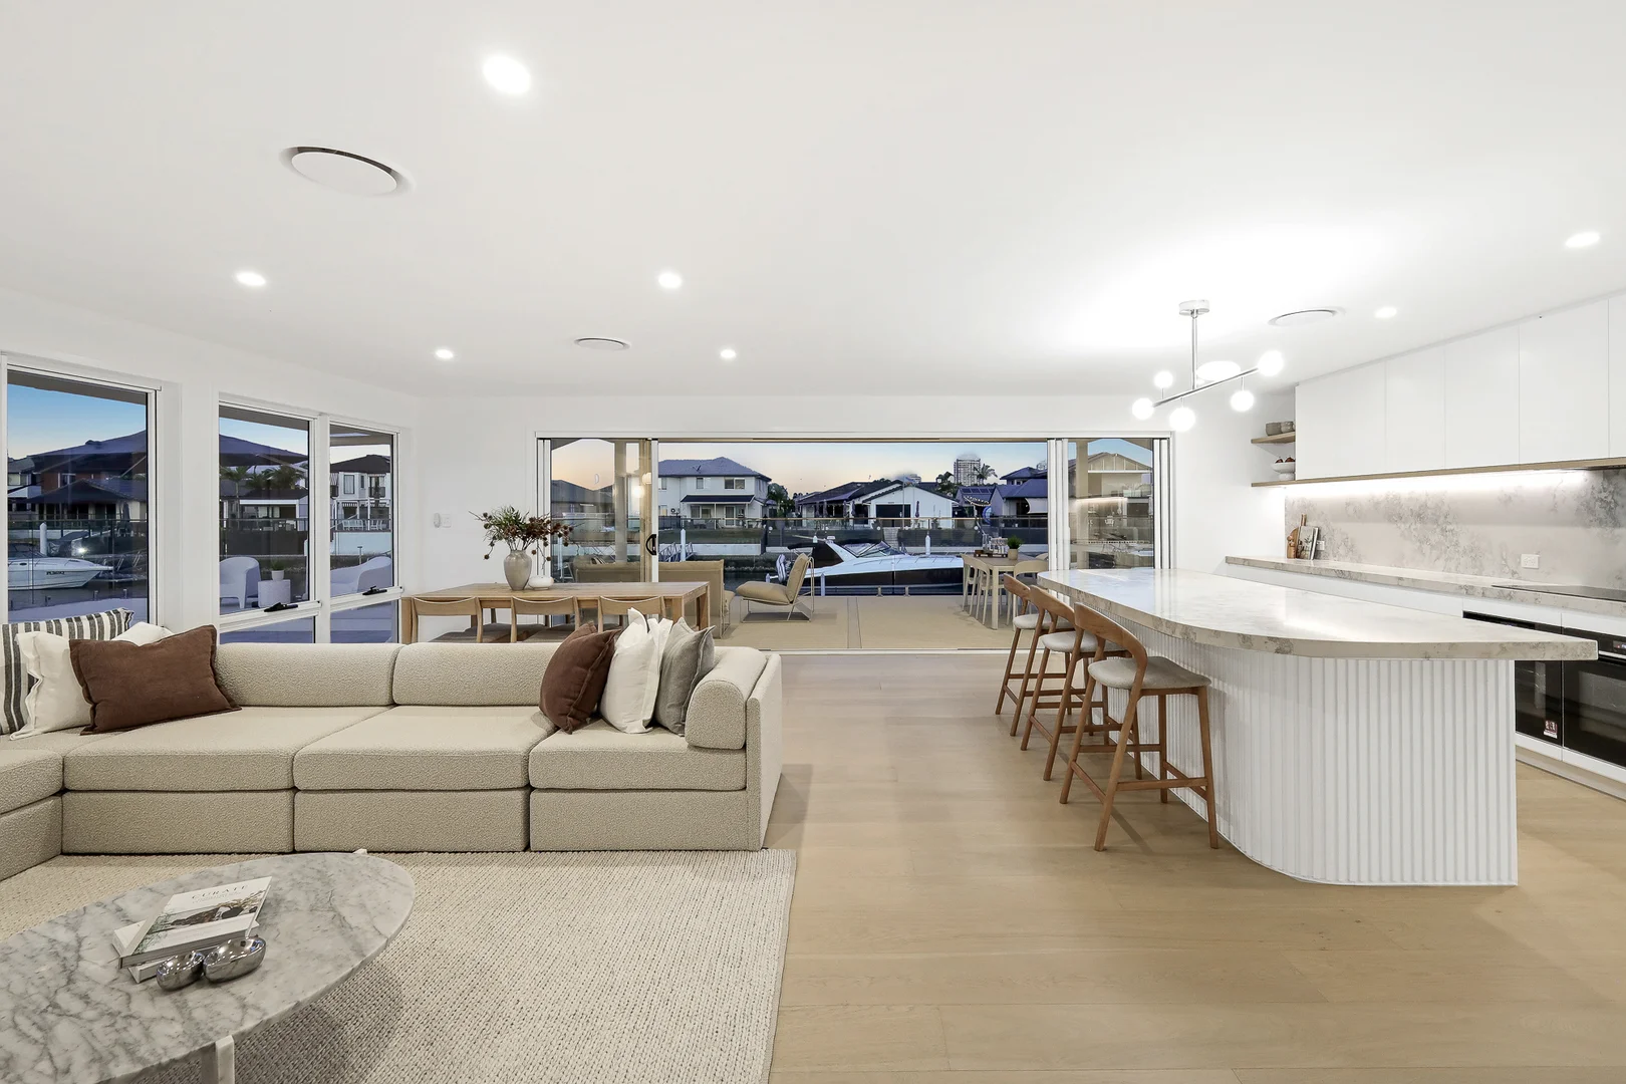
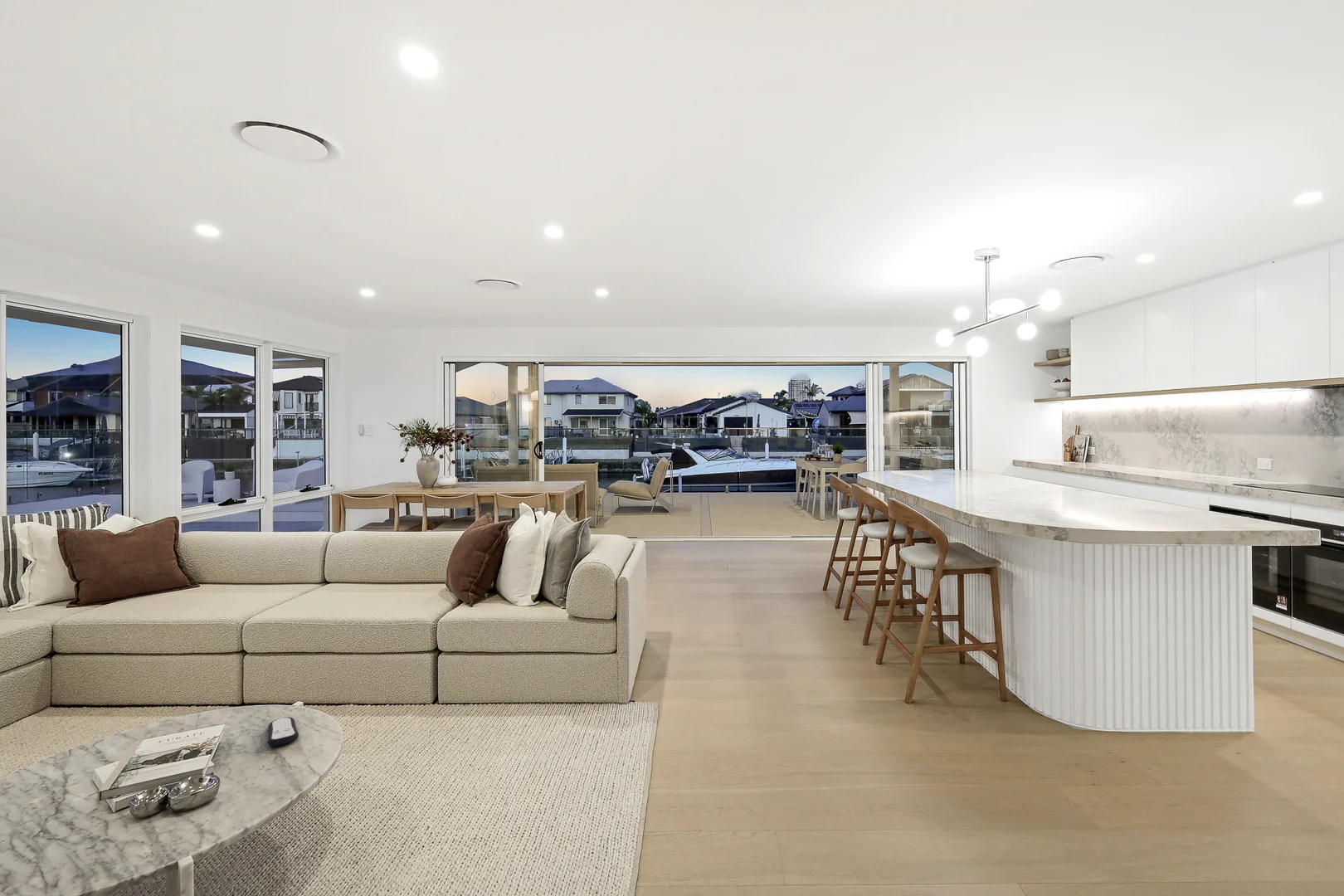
+ remote control (282, 730)
